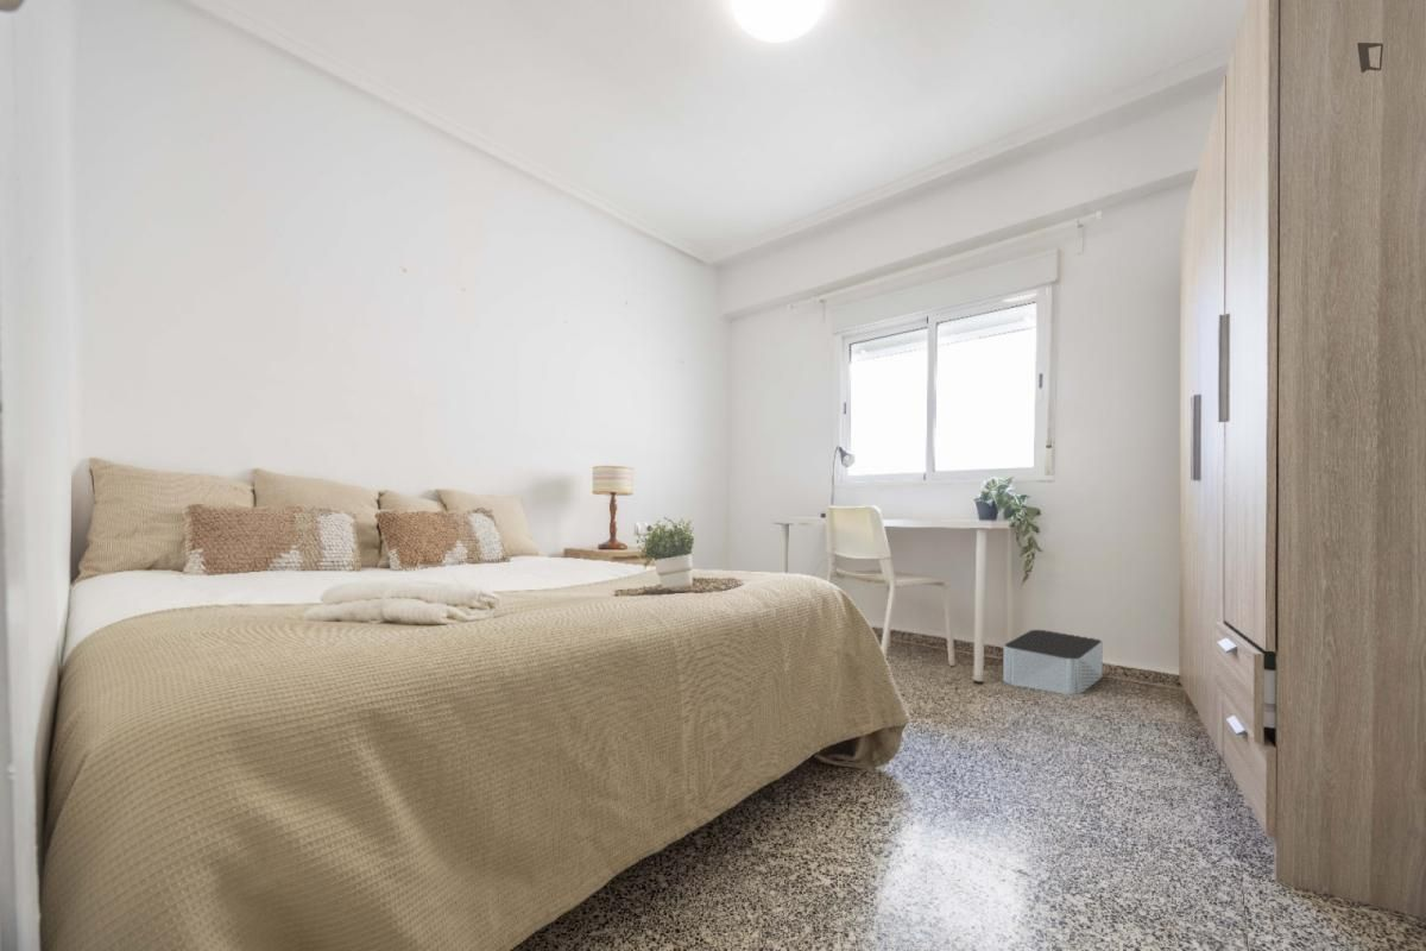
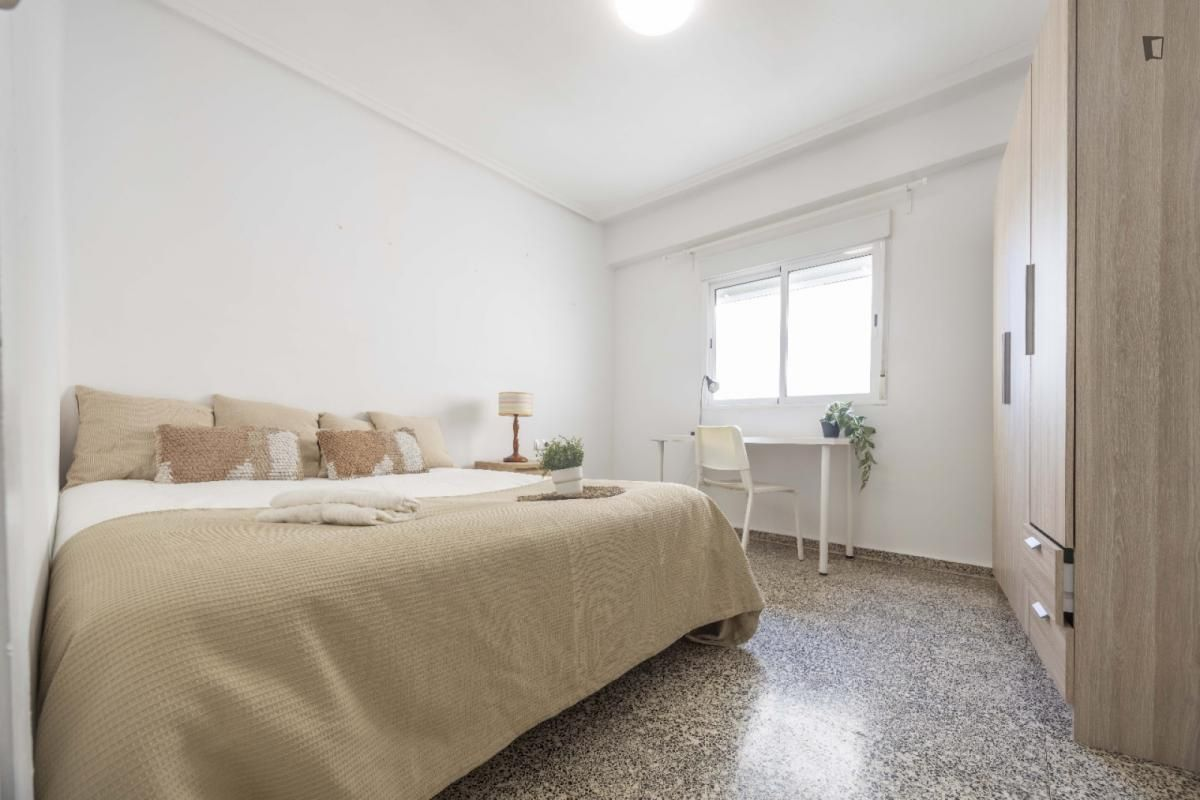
- storage bin (1053, 660)
